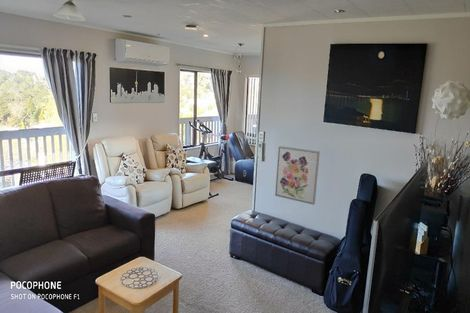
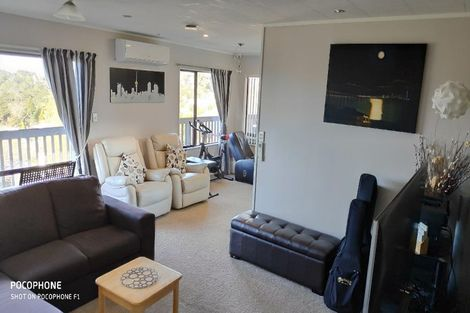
- wall art (296, 174)
